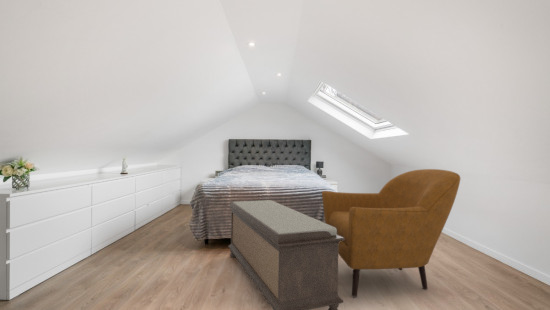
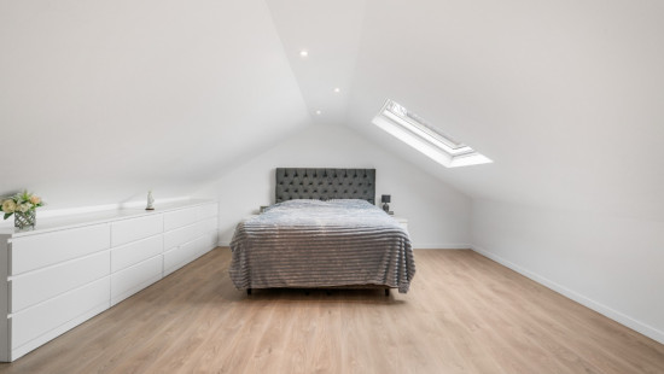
- armchair (388, 223)
- bench (273, 245)
